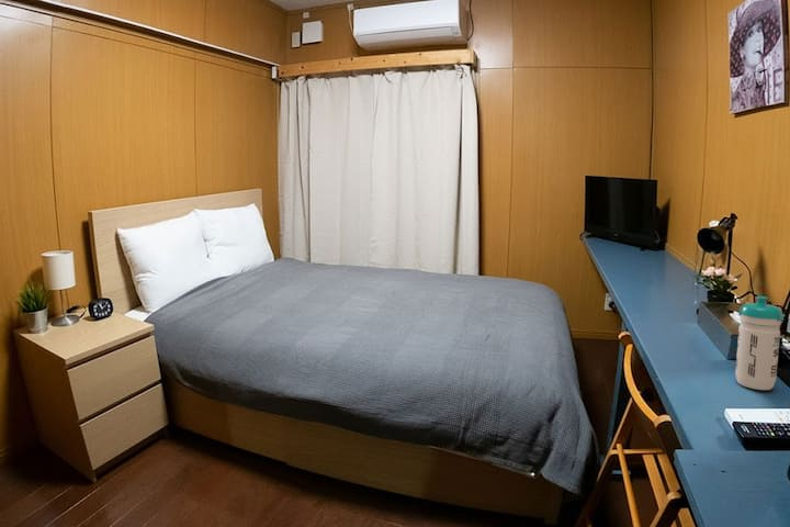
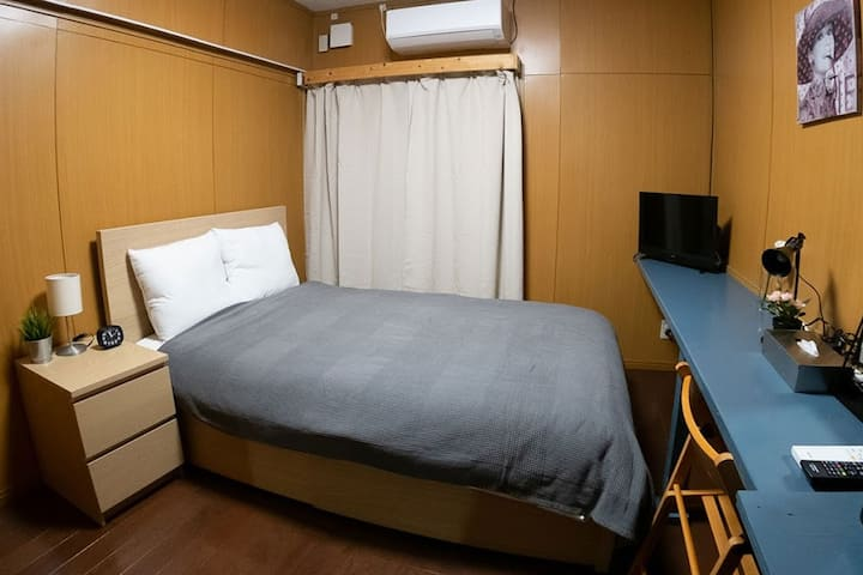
- water bottle (758, 340)
